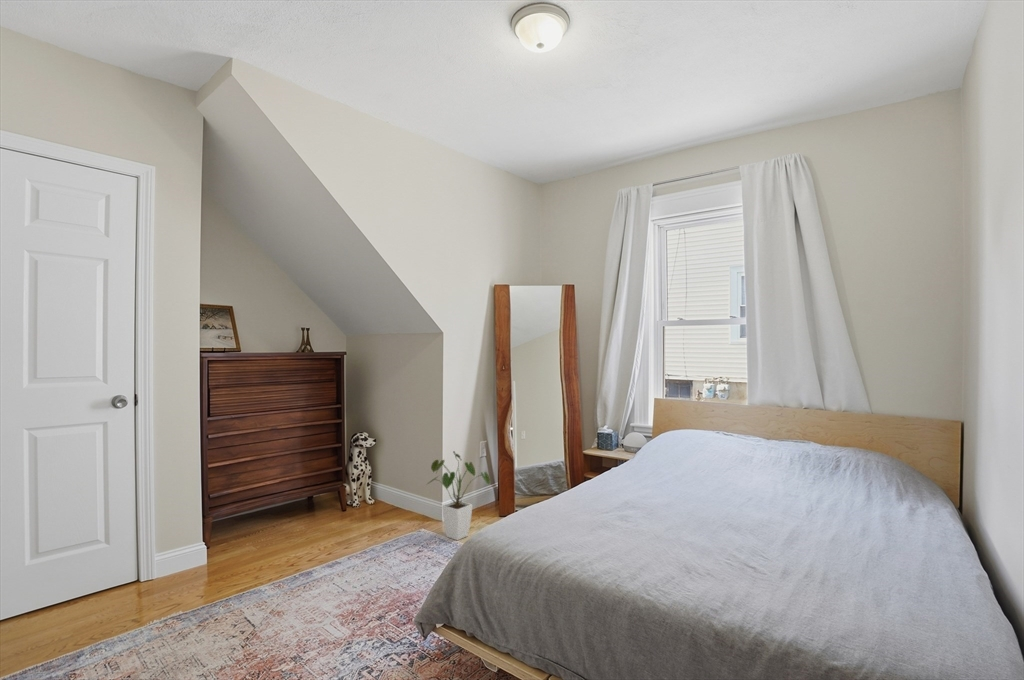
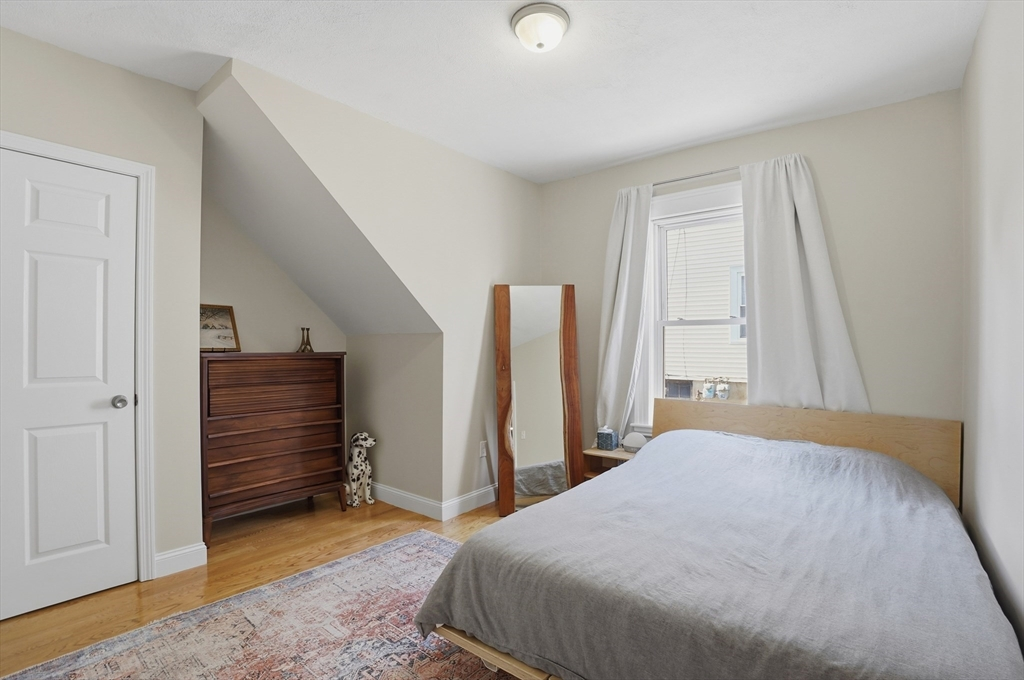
- house plant (462, 495)
